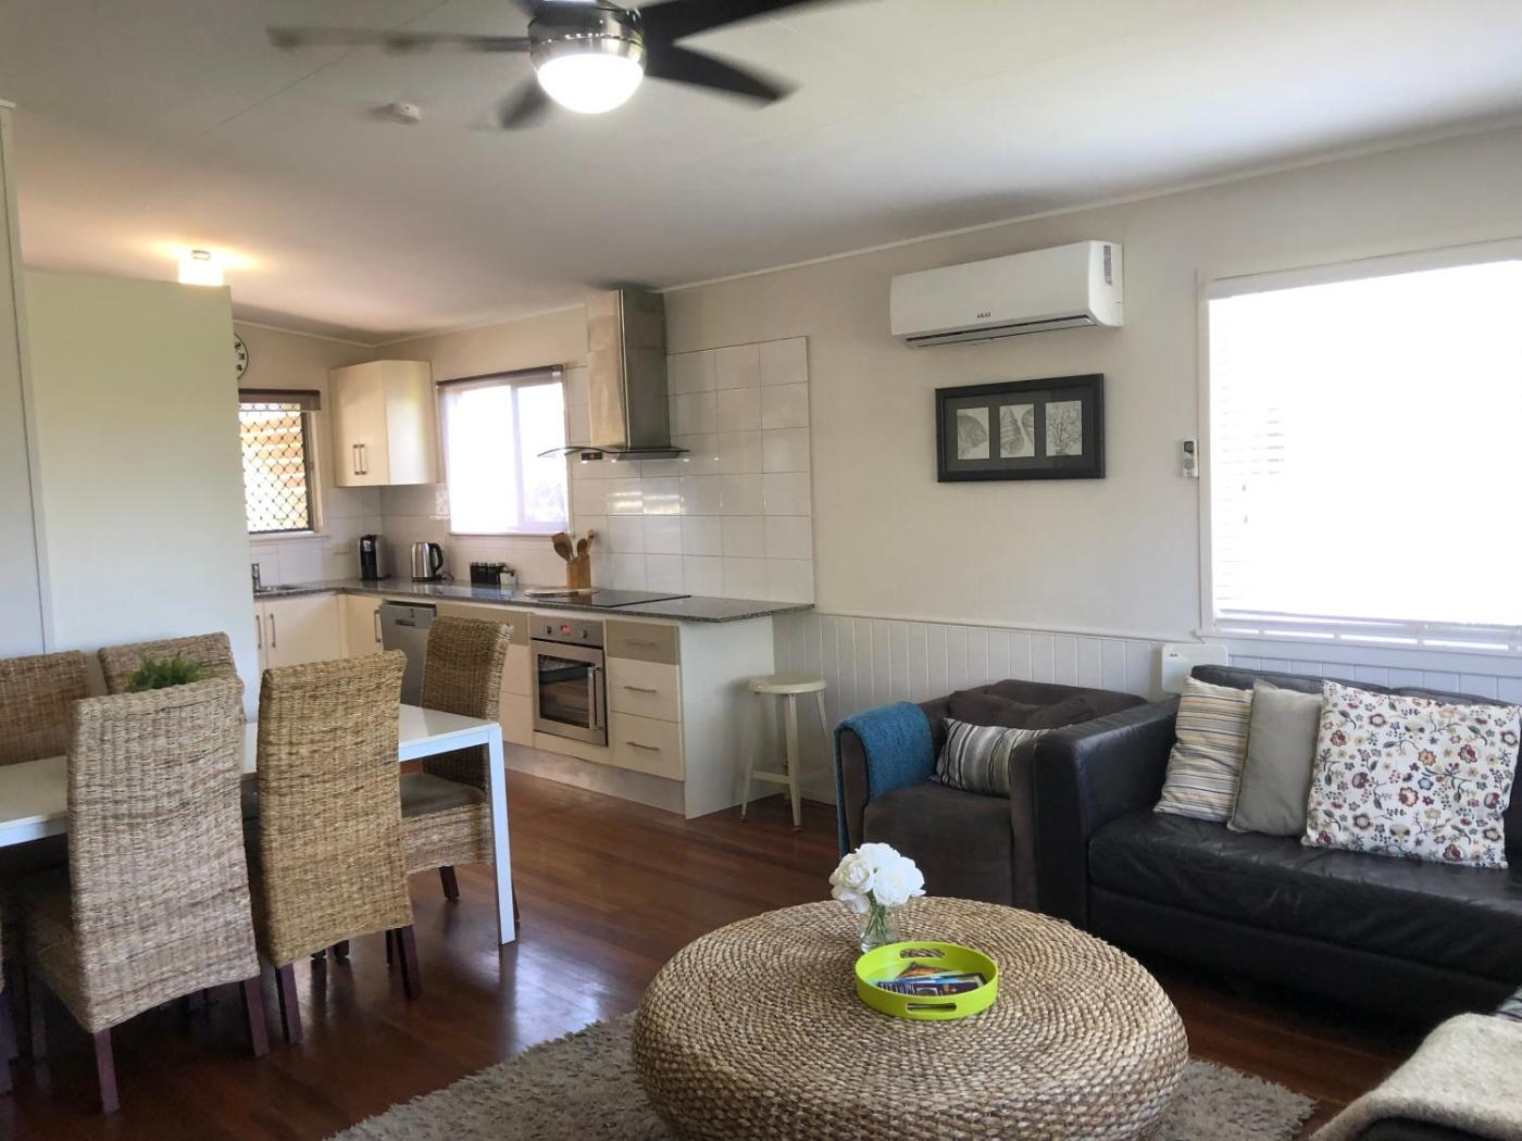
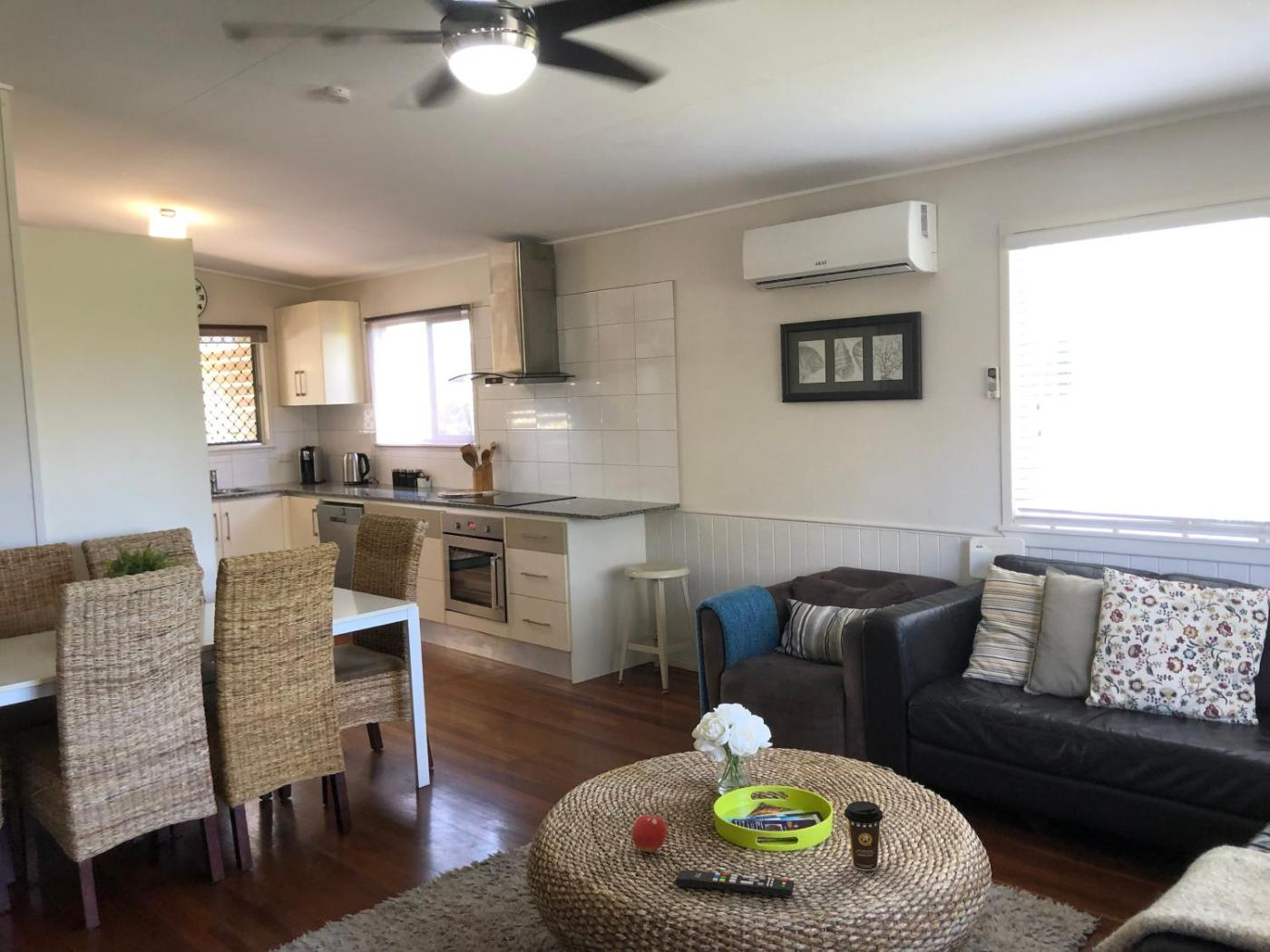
+ fruit (649, 831)
+ remote control (734, 882)
+ coffee cup (864, 836)
